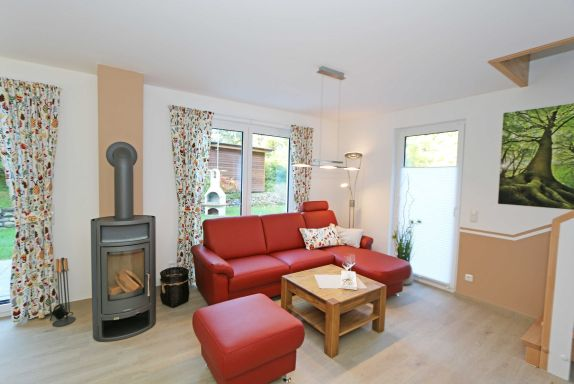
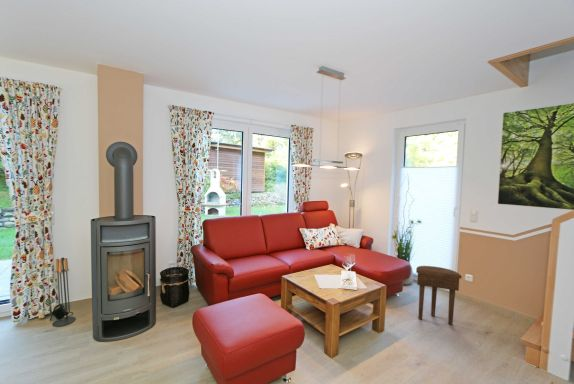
+ side table (435, 295)
